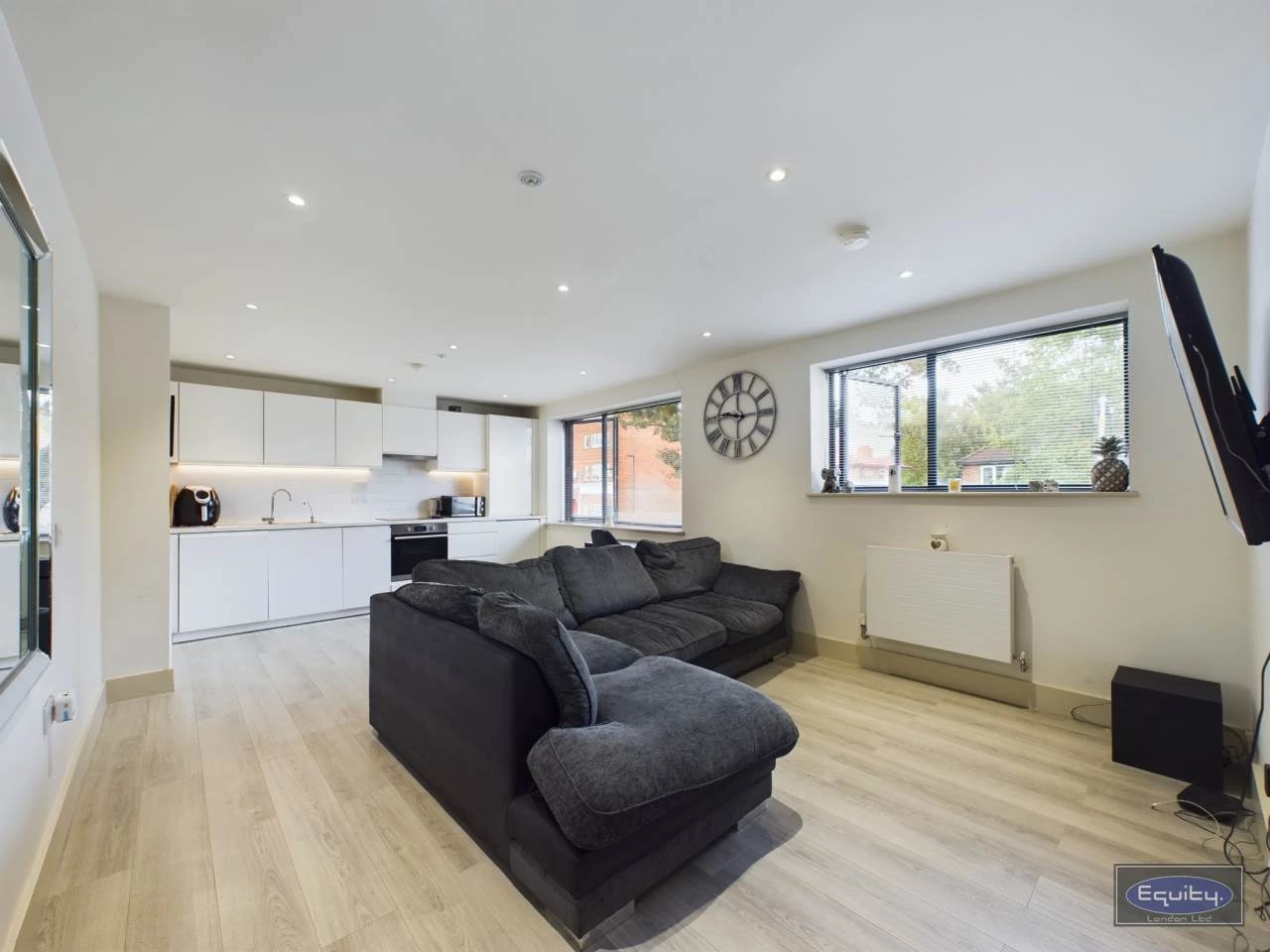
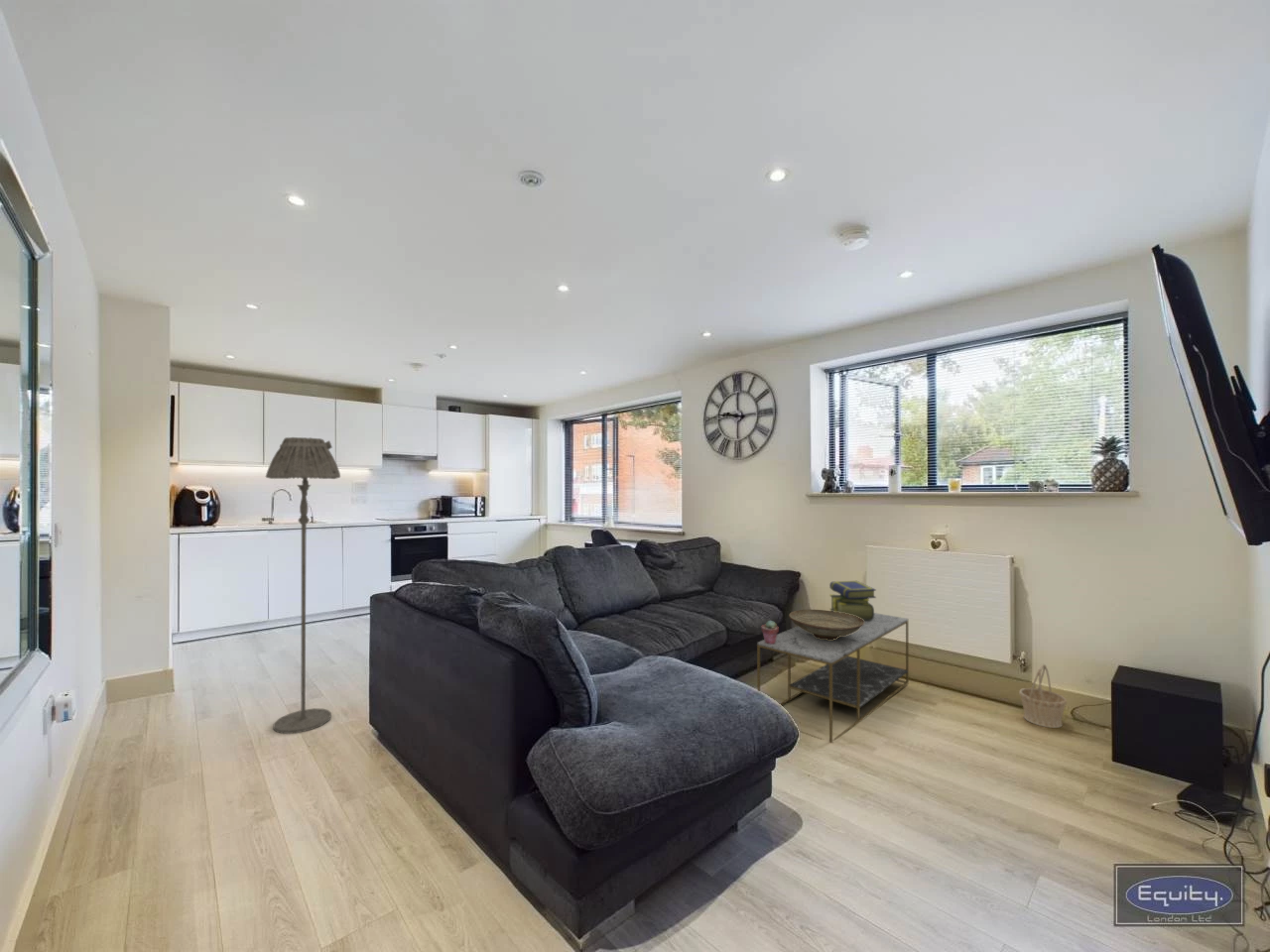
+ basket (1042, 692)
+ stack of books (852, 599)
+ coffee table (838, 664)
+ decorative bowl (826, 626)
+ potted succulent (770, 631)
+ floor lamp (304, 579)
